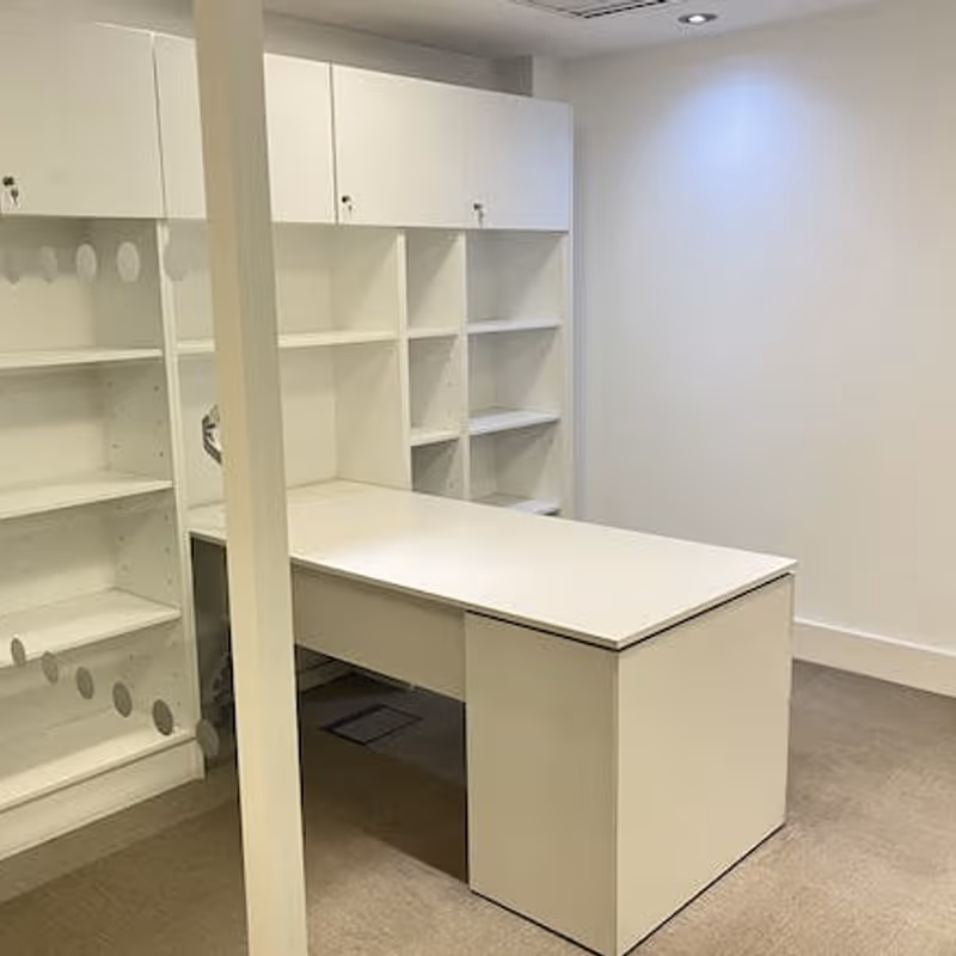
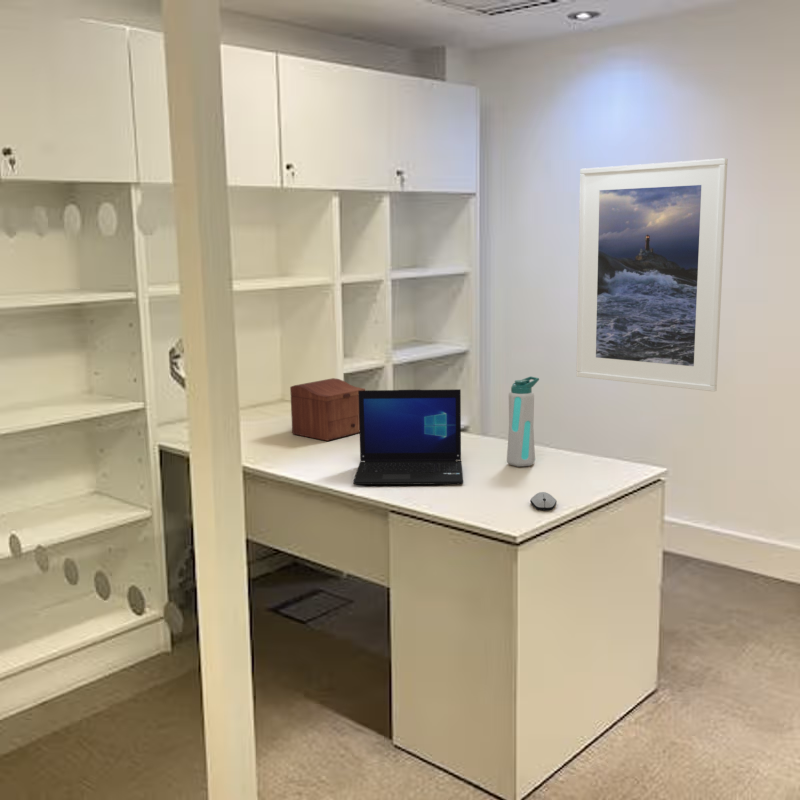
+ sewing box (336, 406)
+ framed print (646, 276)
+ computer mouse (543, 499)
+ water bottle (522, 421)
+ laptop (408, 435)
